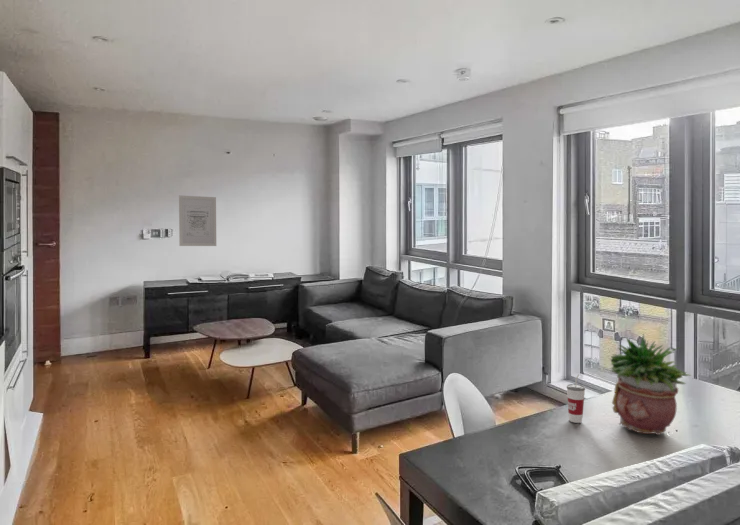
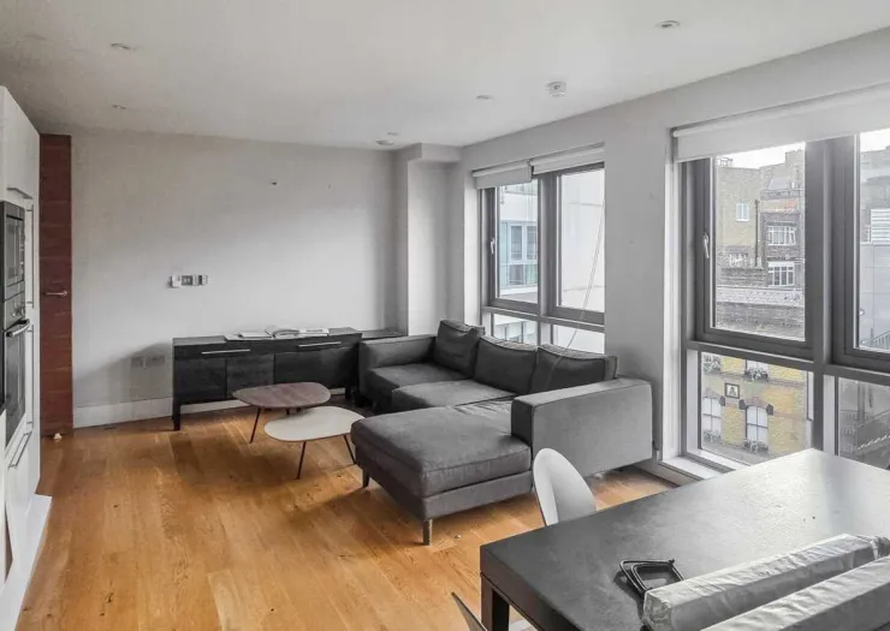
- cup (575, 397)
- wall art (197, 221)
- potted plant (649, 383)
